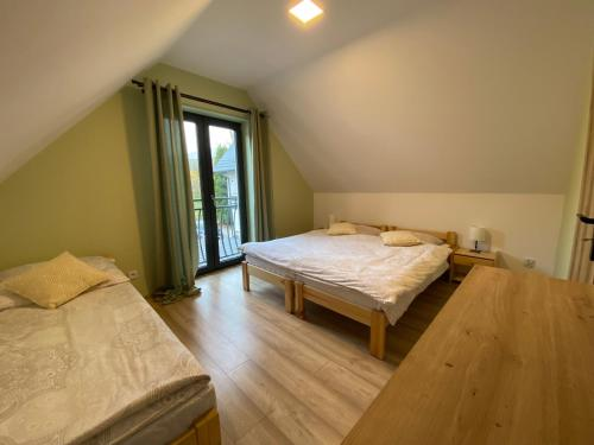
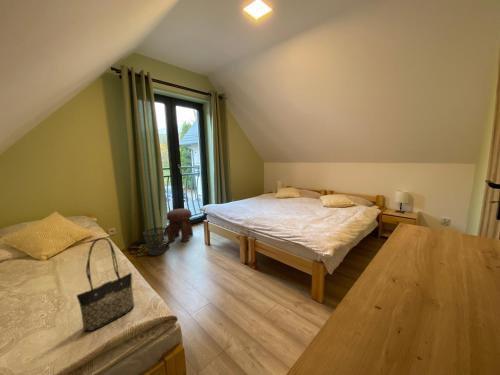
+ tote bag (106, 282)
+ stool (180, 223)
+ wastebasket (155, 241)
